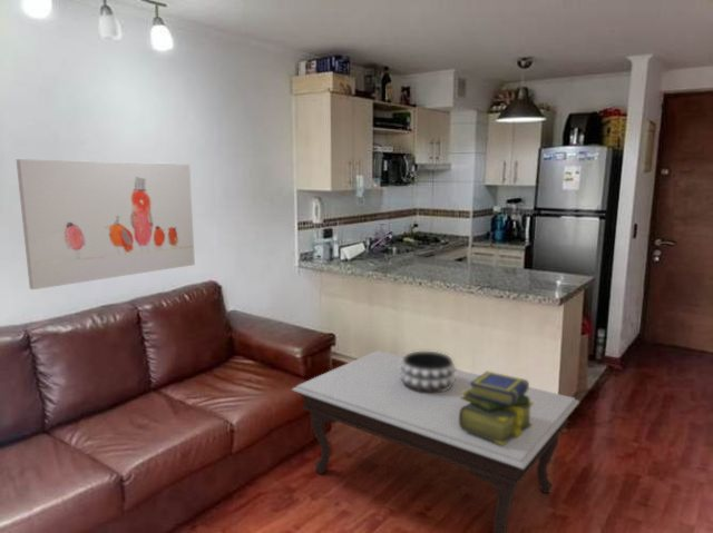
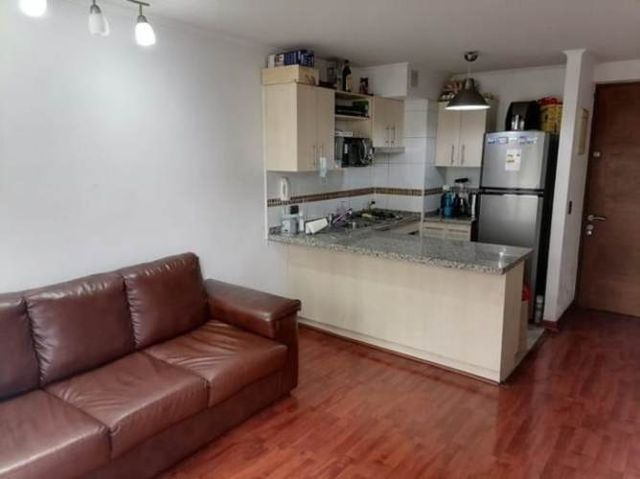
- stack of books (496, 402)
- coffee table (430, 436)
- decorative bowl (427, 371)
- wall art (118, 219)
